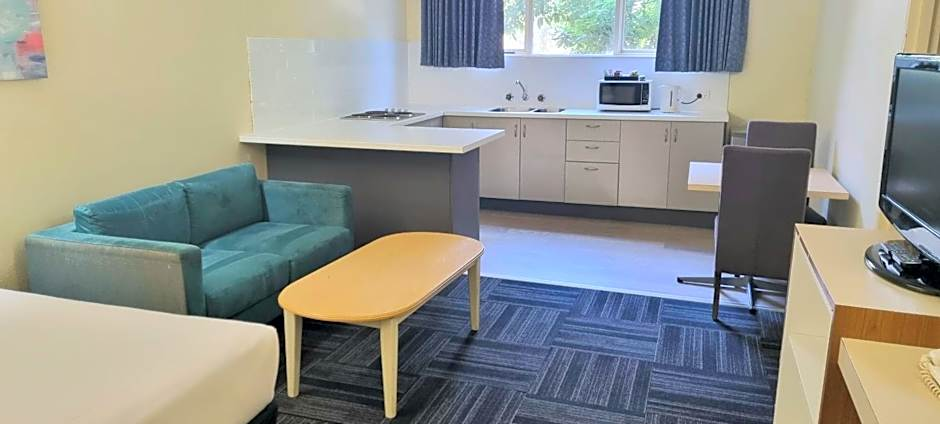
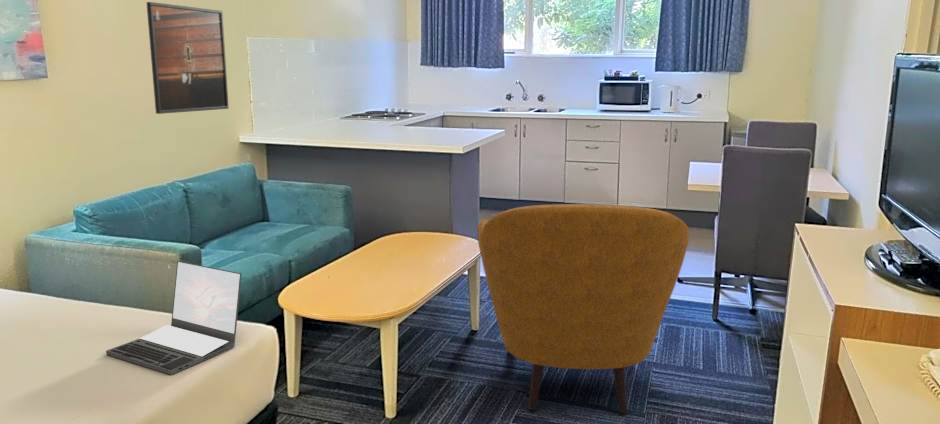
+ armchair (577, 290)
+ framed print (190, 59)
+ laptop (174, 313)
